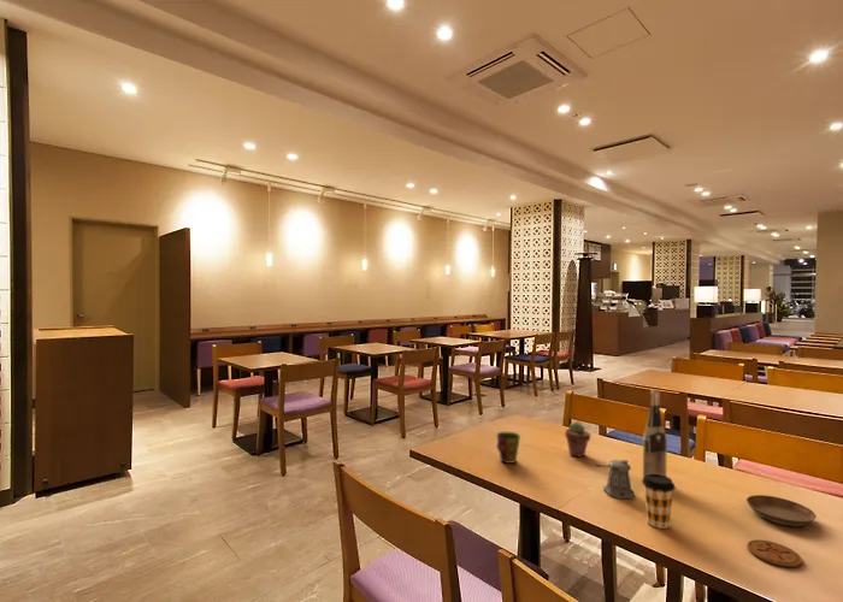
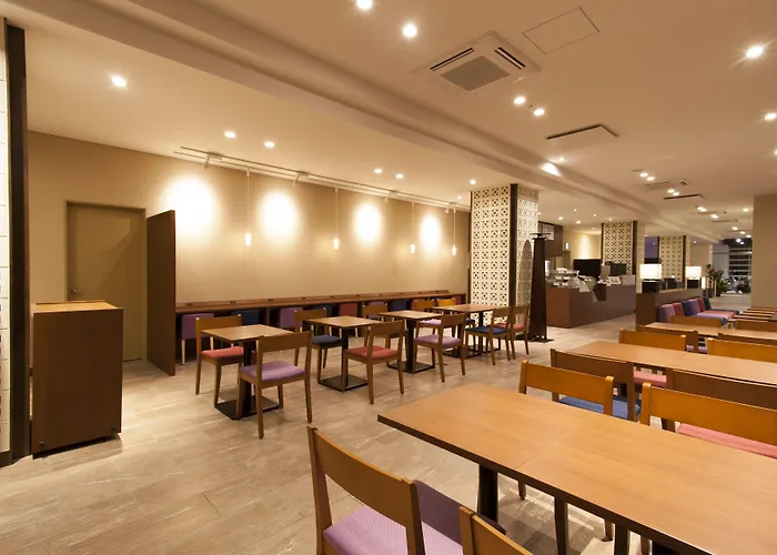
- coaster (773, 553)
- saucer (779, 512)
- pepper shaker (615, 476)
- potted succulent (577, 438)
- cup (506, 448)
- wine bottle (654, 437)
- coffee cup (658, 501)
